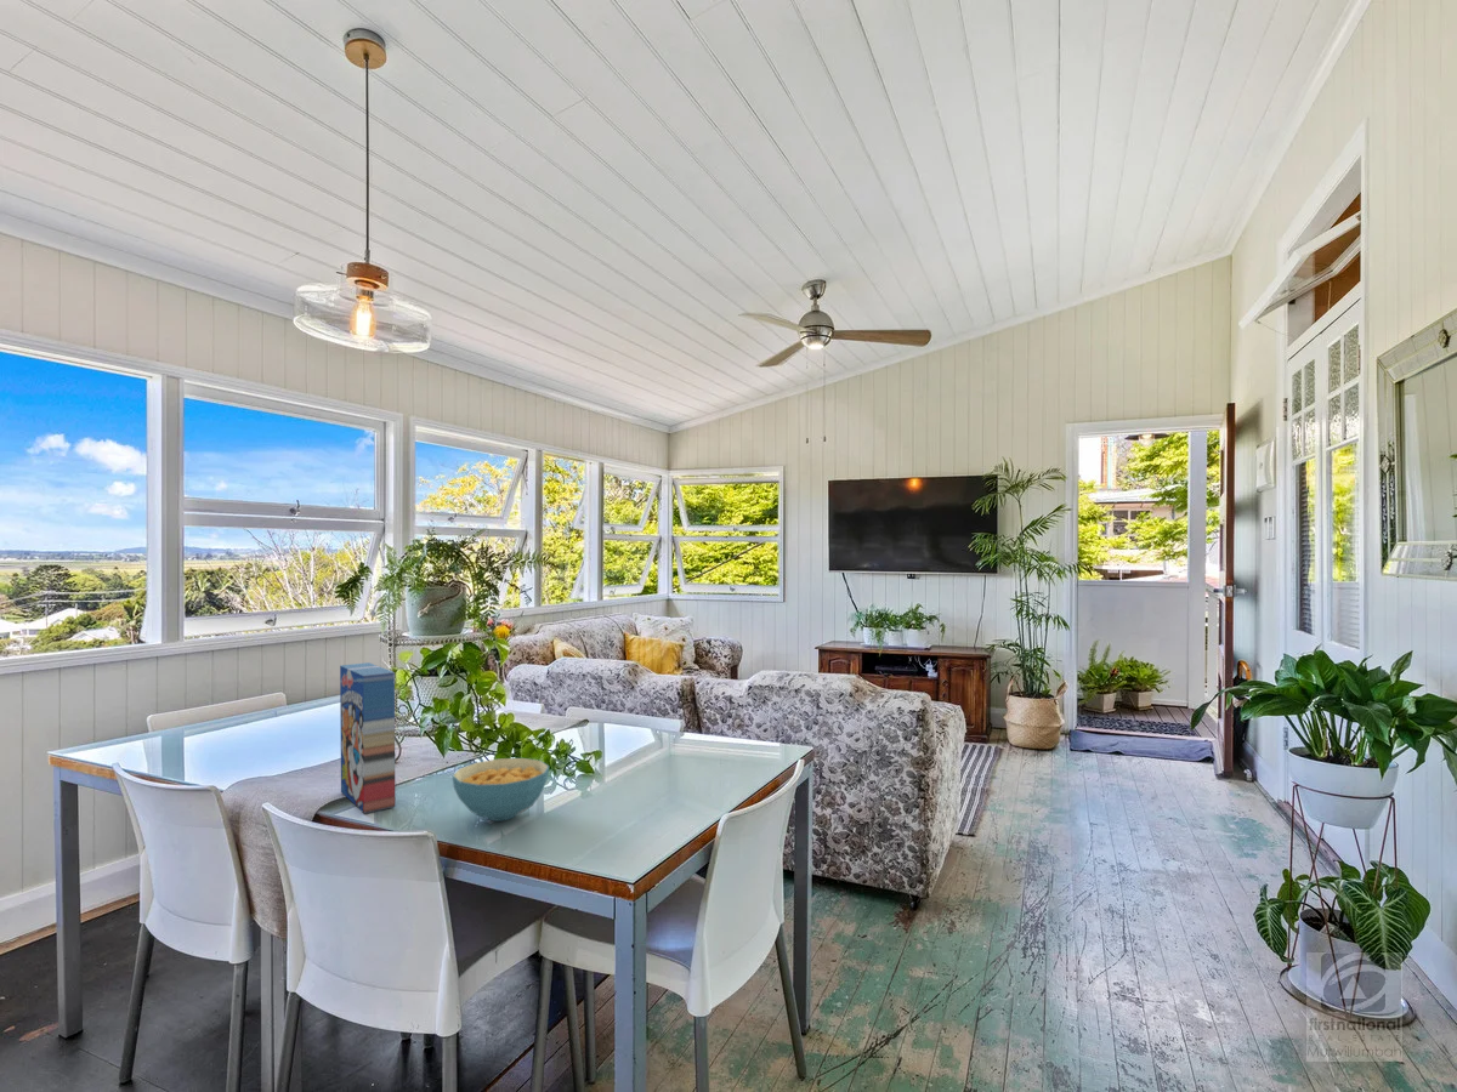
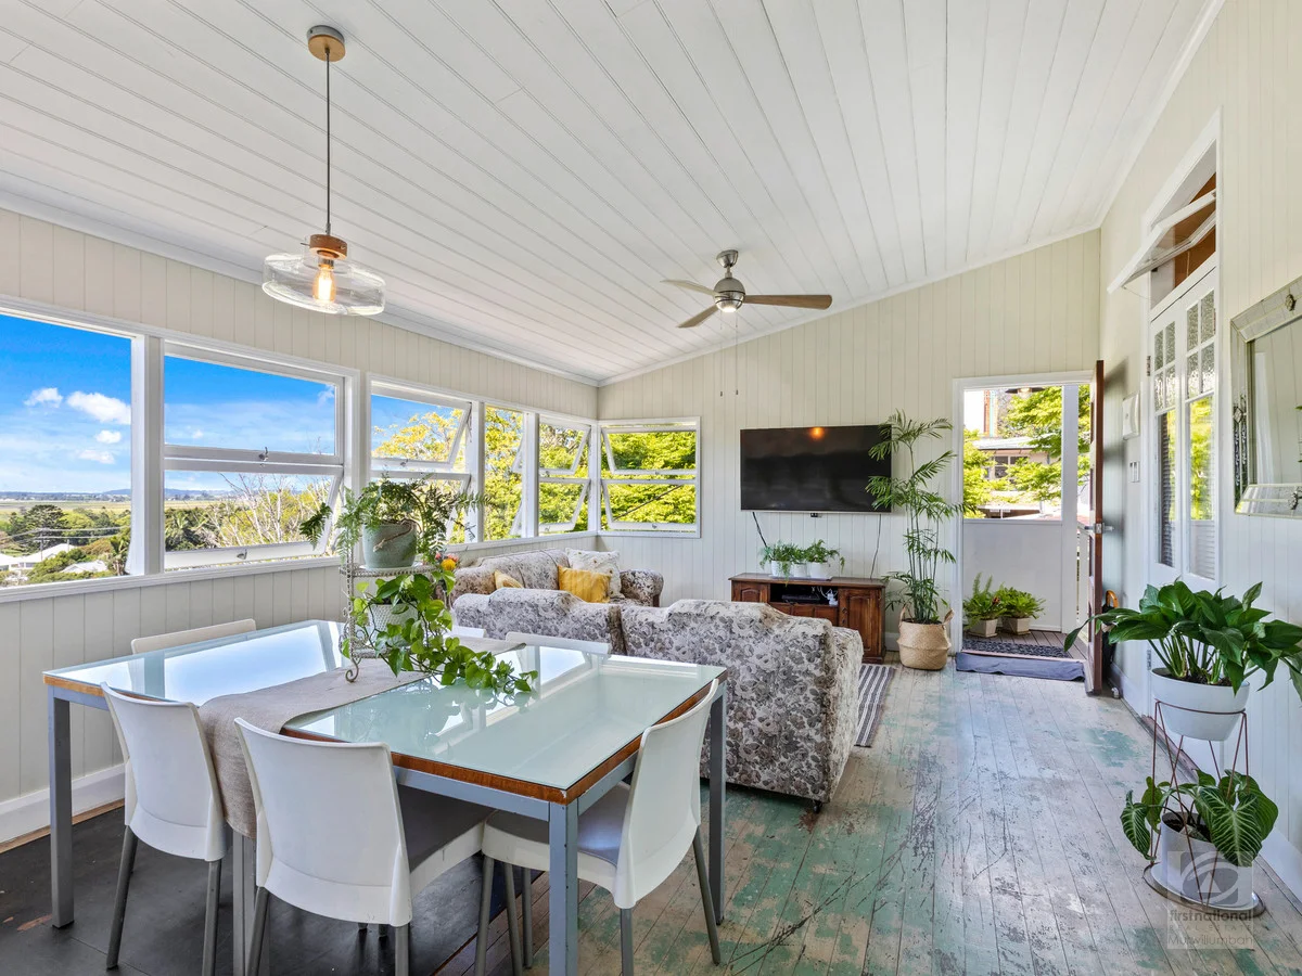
- cereal box (367, 733)
- cereal bowl (501, 792)
